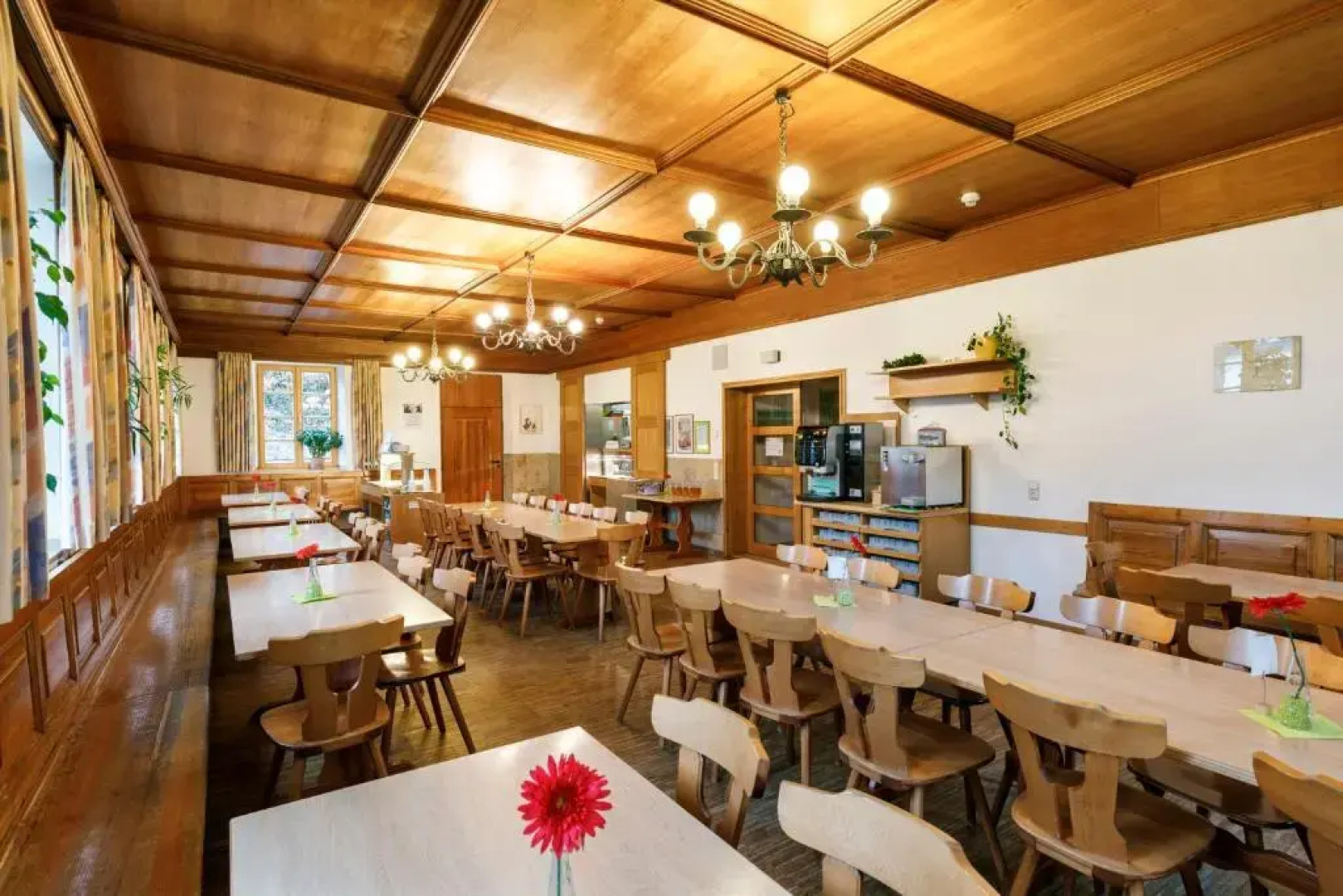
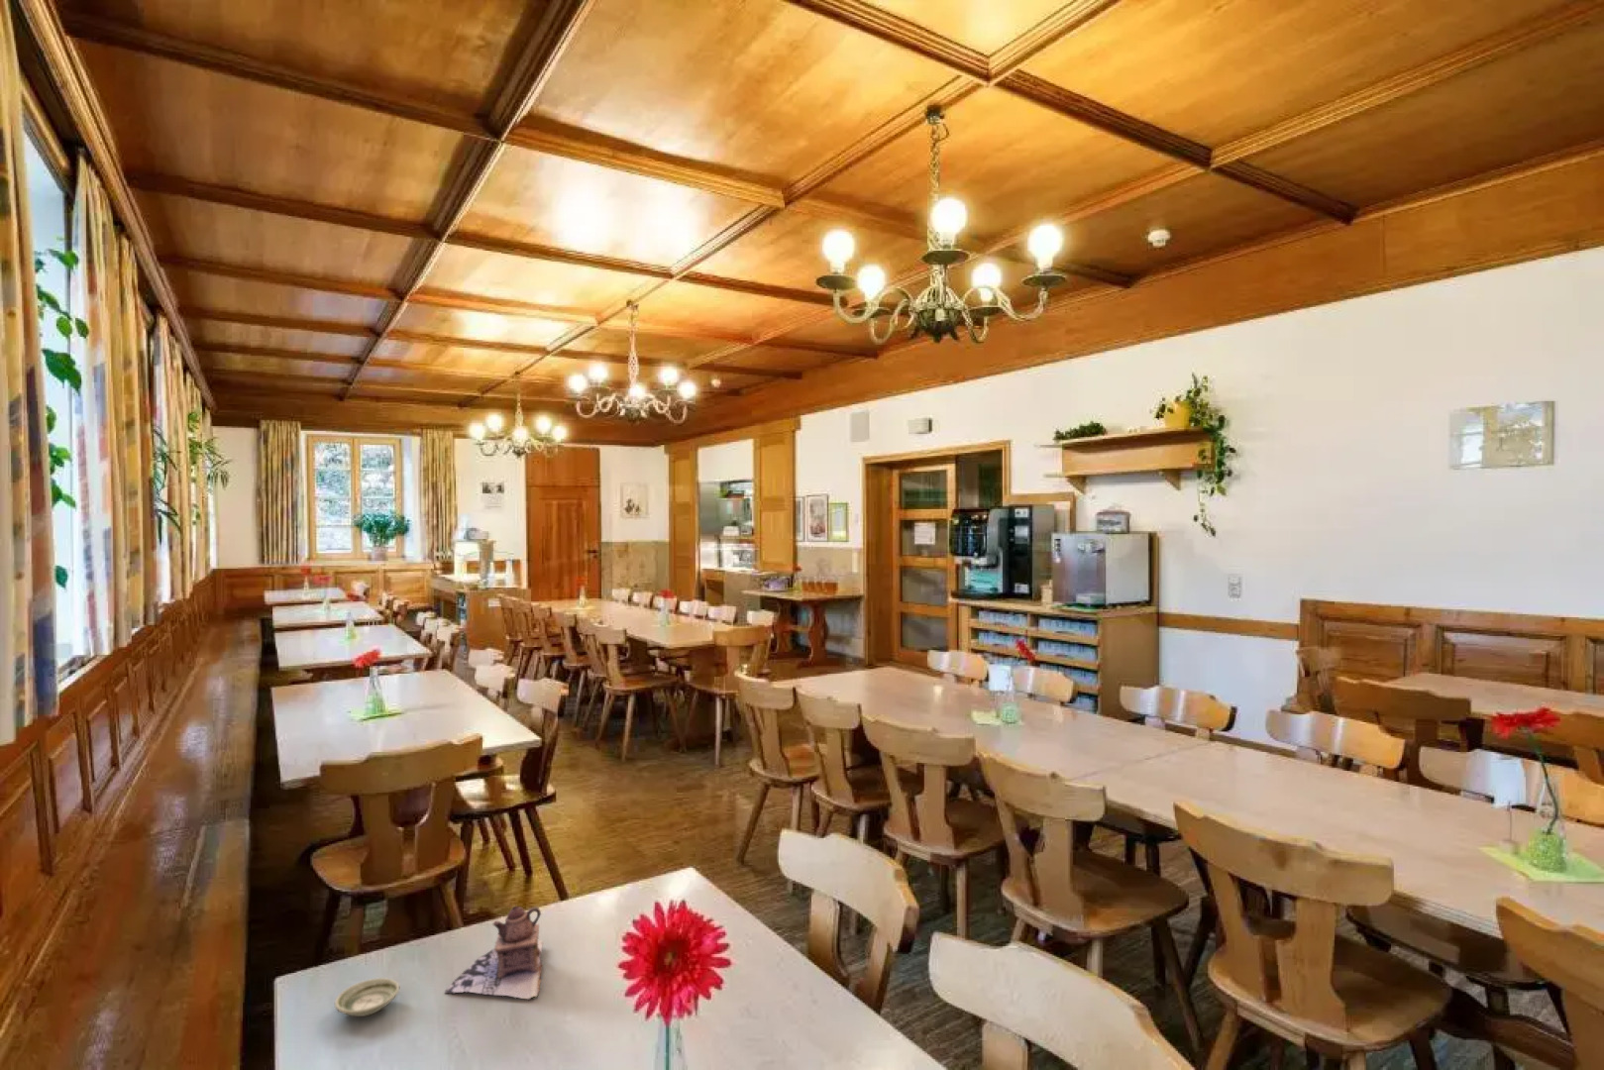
+ saucer (368, 1001)
+ teapot (512, 937)
